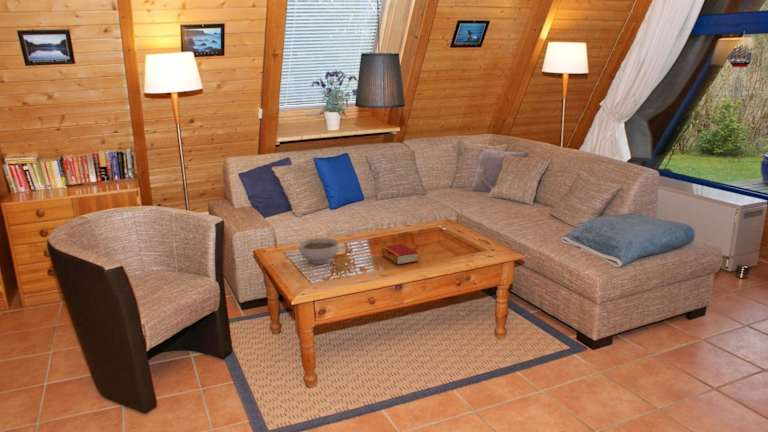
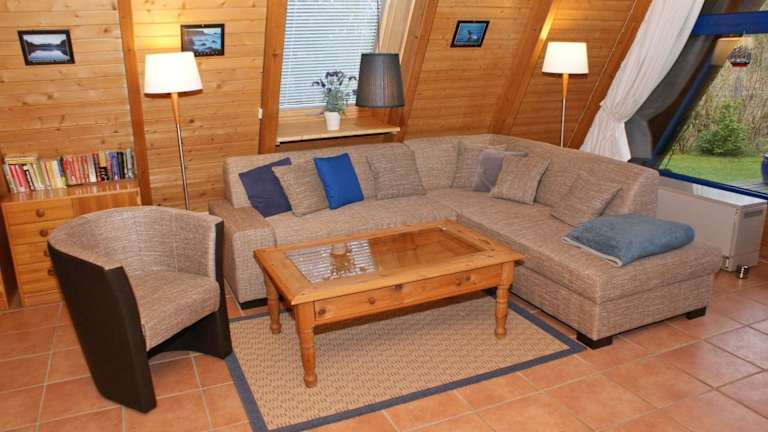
- bowl (318, 252)
- book (399, 254)
